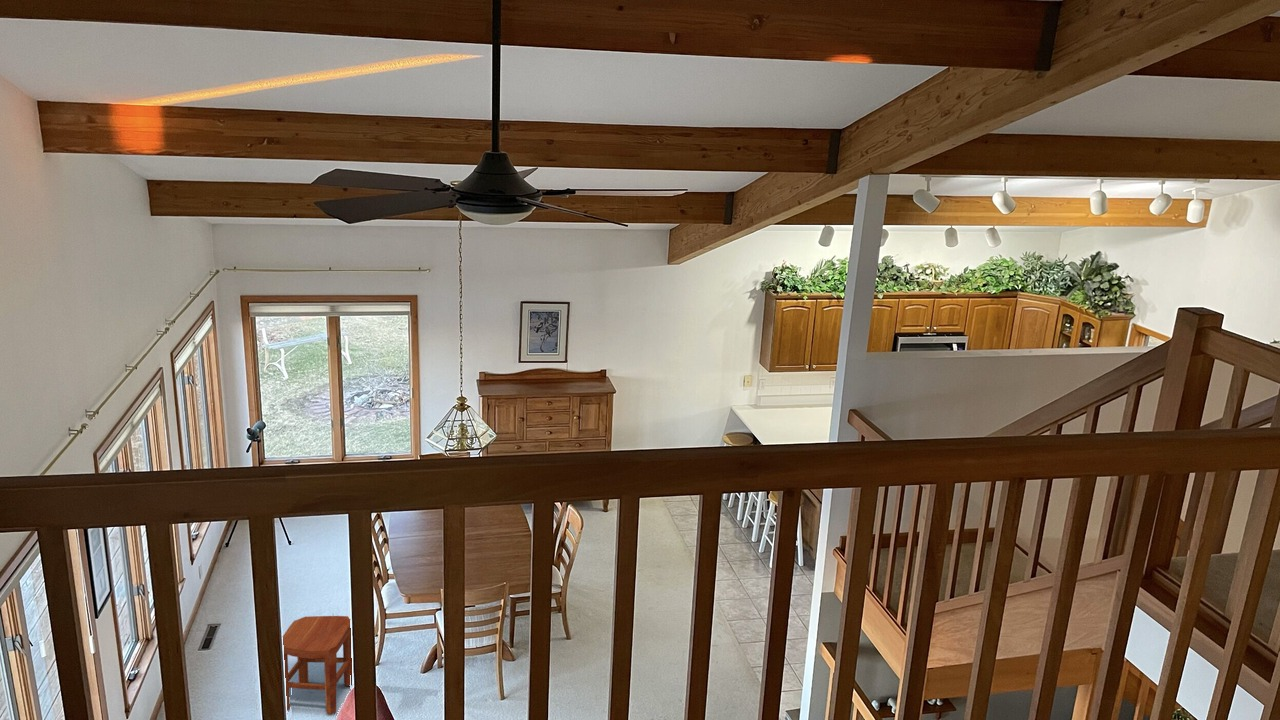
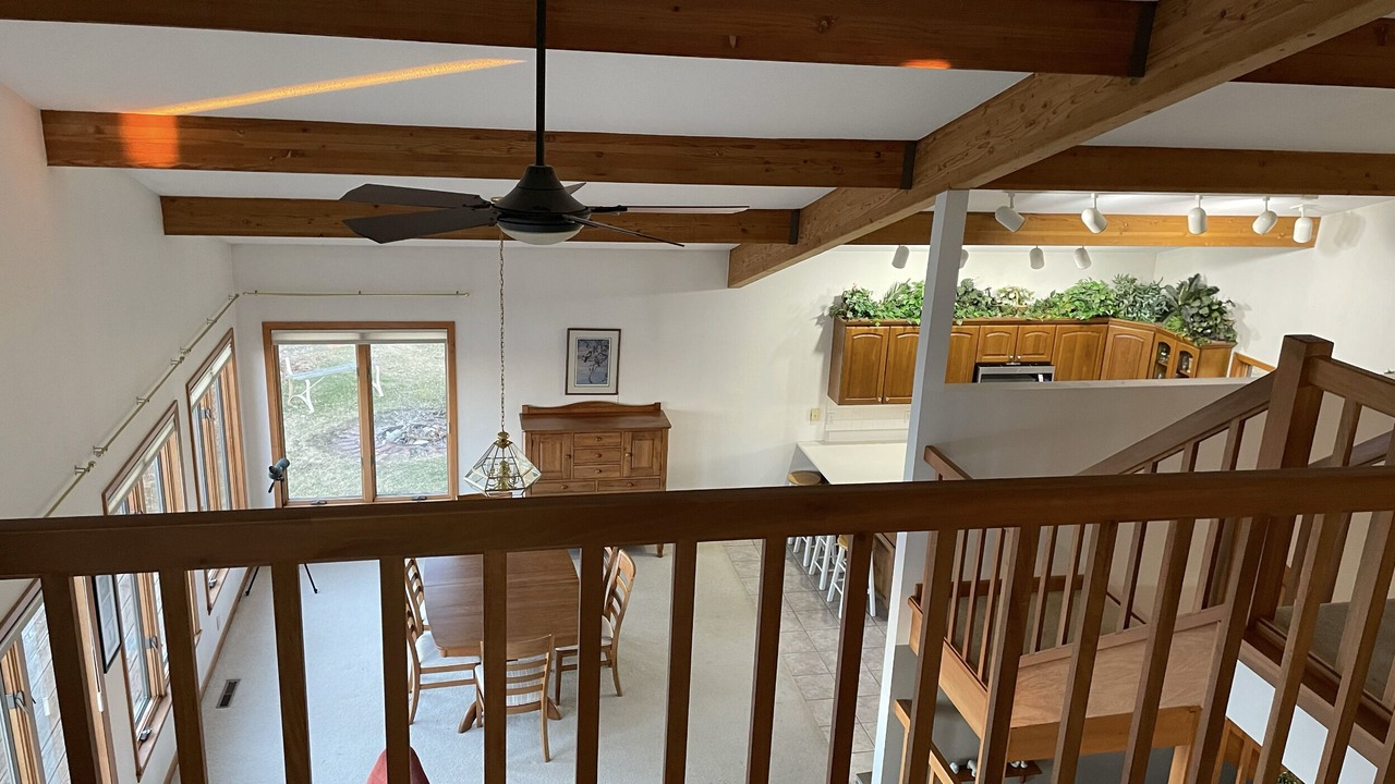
- stool (316, 661)
